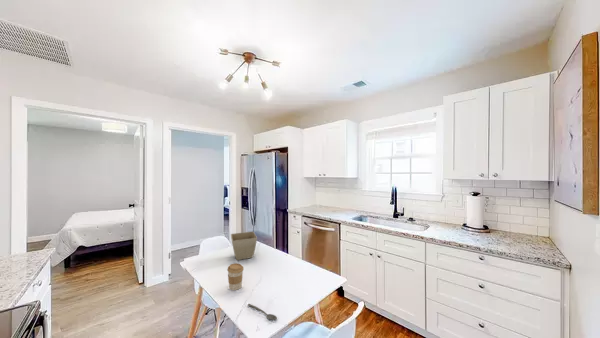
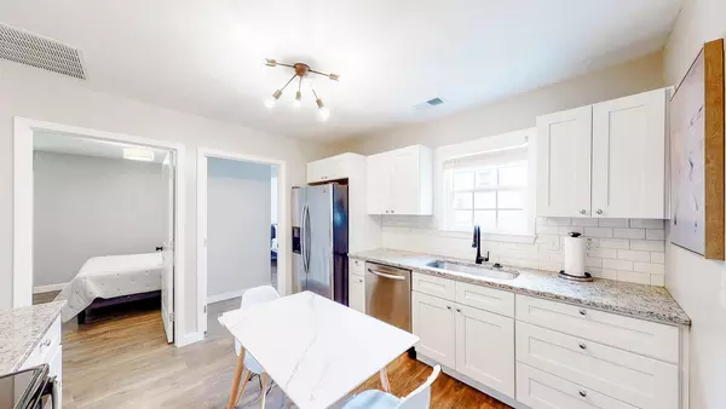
- spoon (261, 311)
- coffee cup (235, 276)
- flower pot (243, 245)
